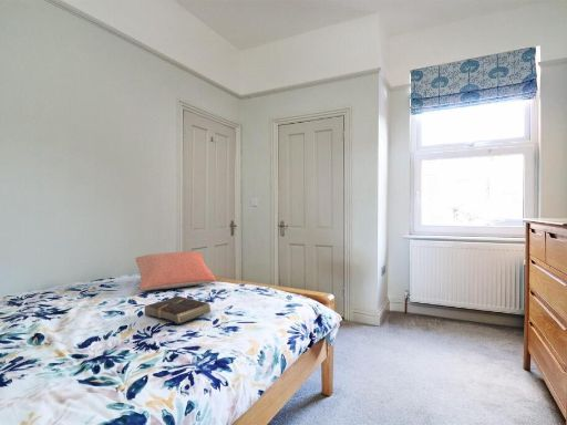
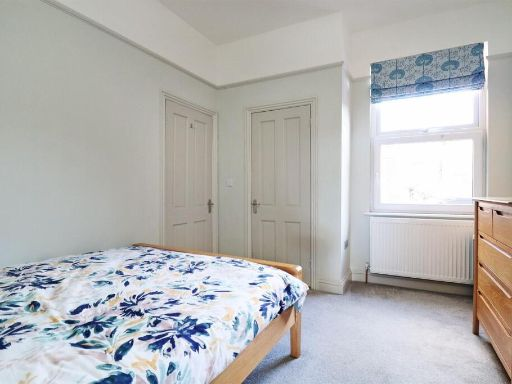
- pillow (174, 269)
- book (177, 308)
